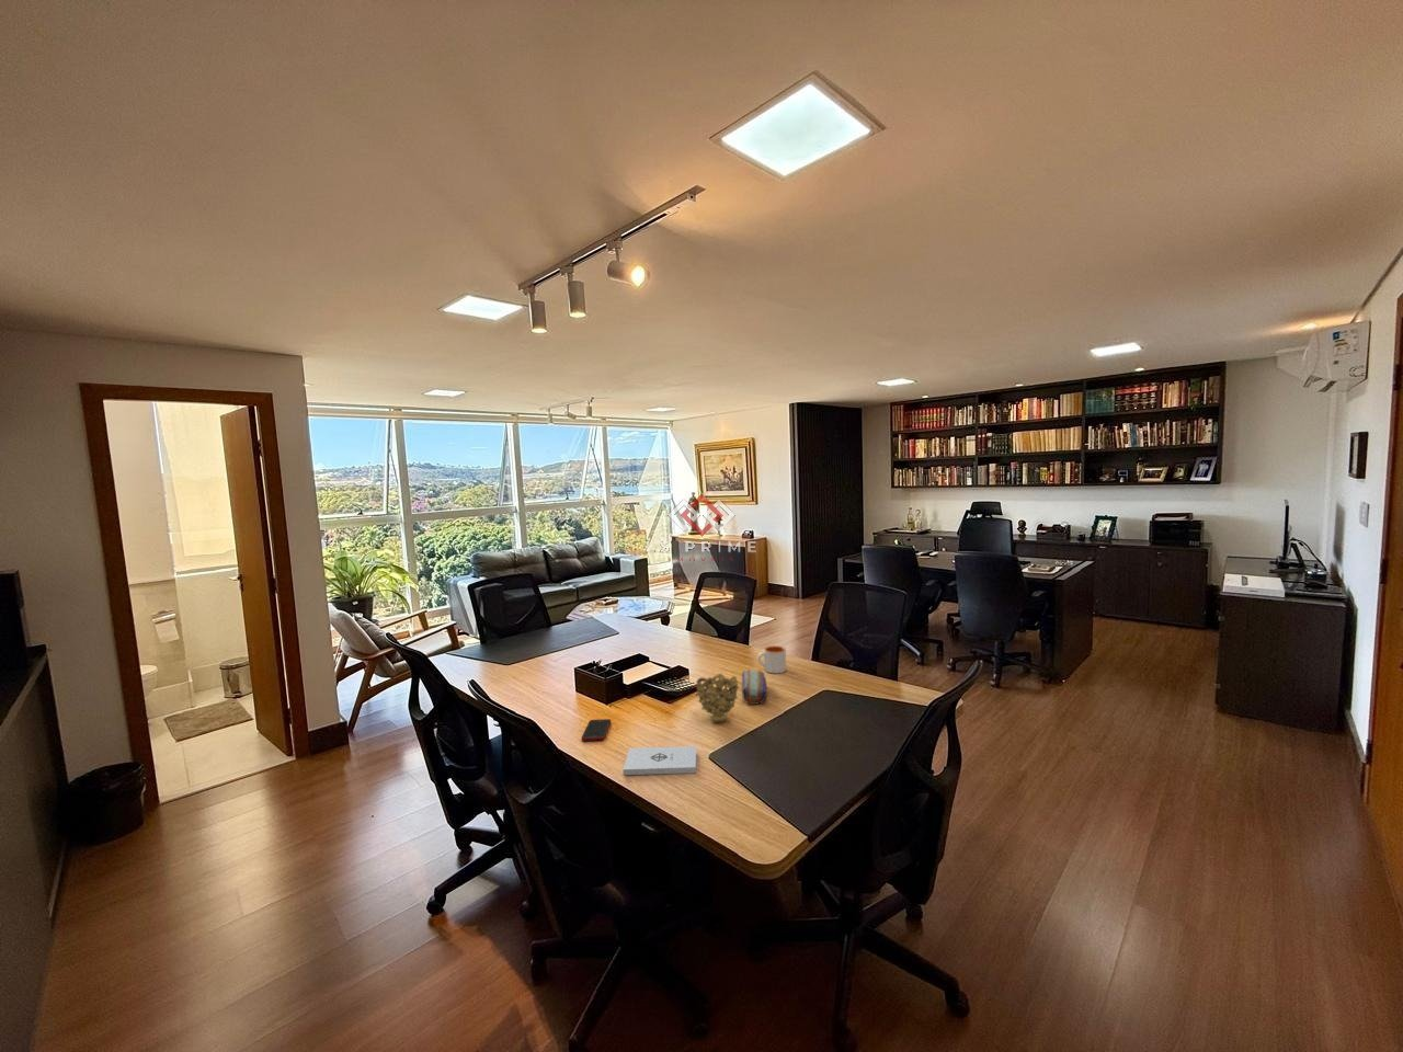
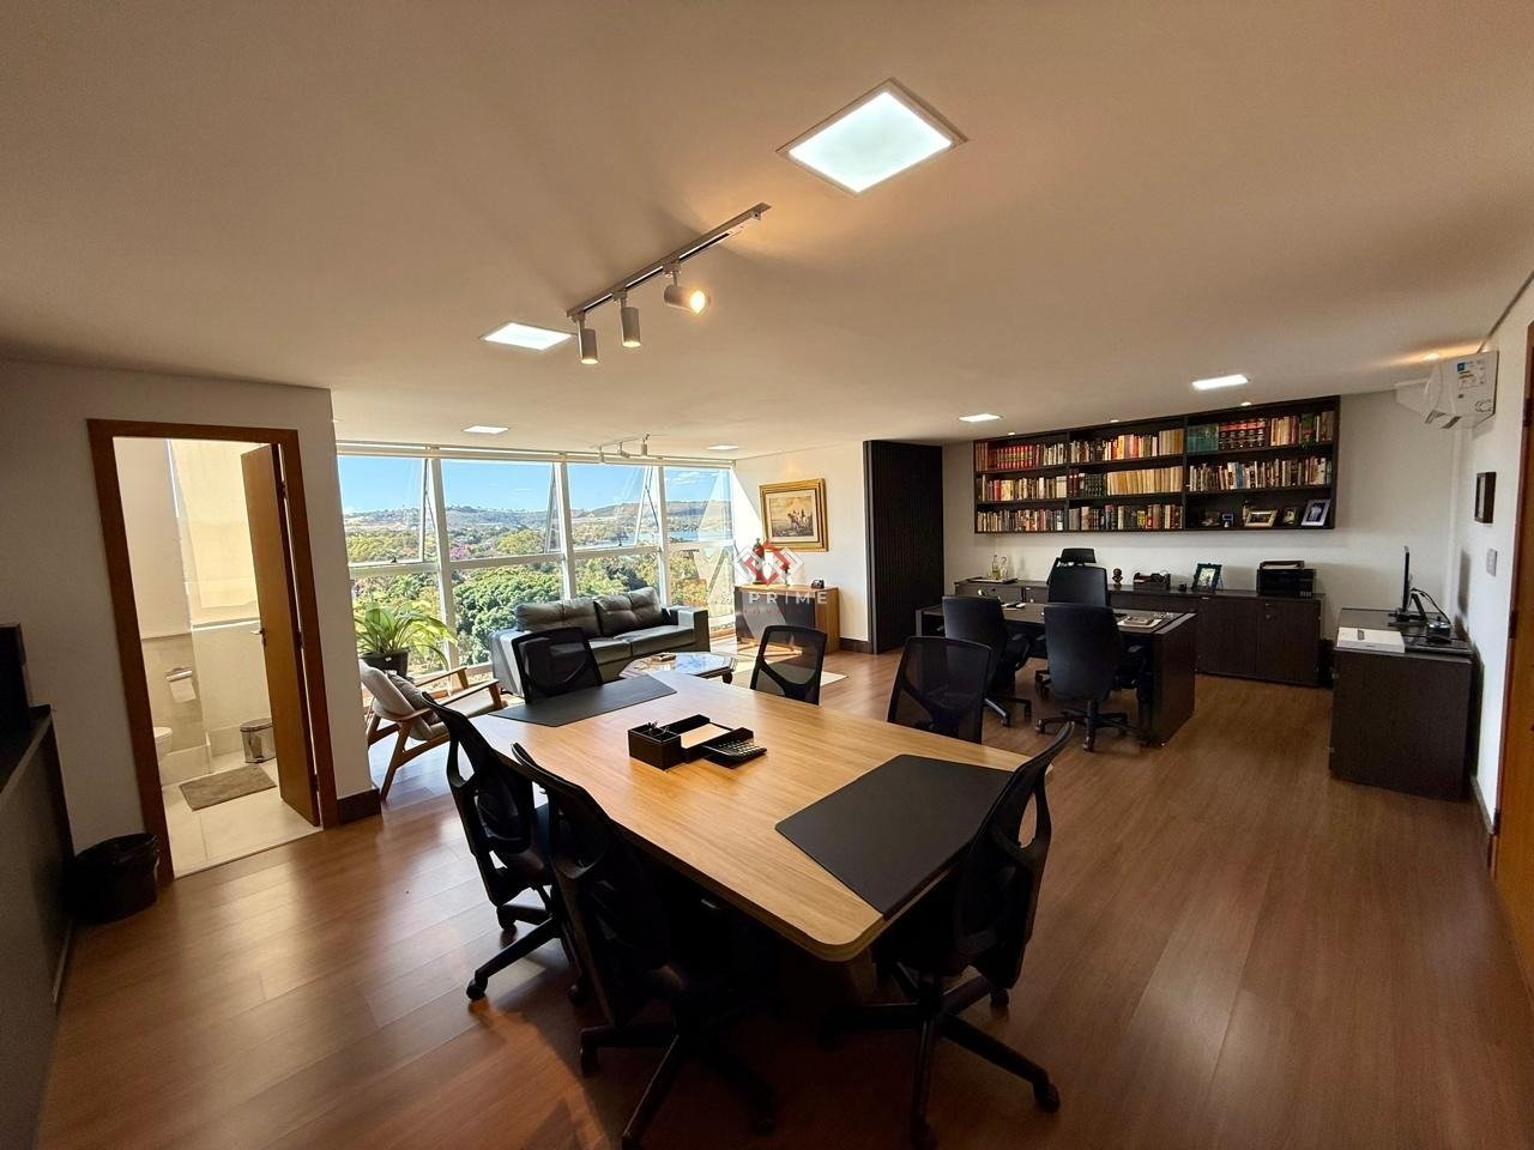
- cell phone (597, 729)
- notepad (661, 759)
- mug (771, 659)
- pencil case (755, 685)
- decorative bowl (717, 701)
